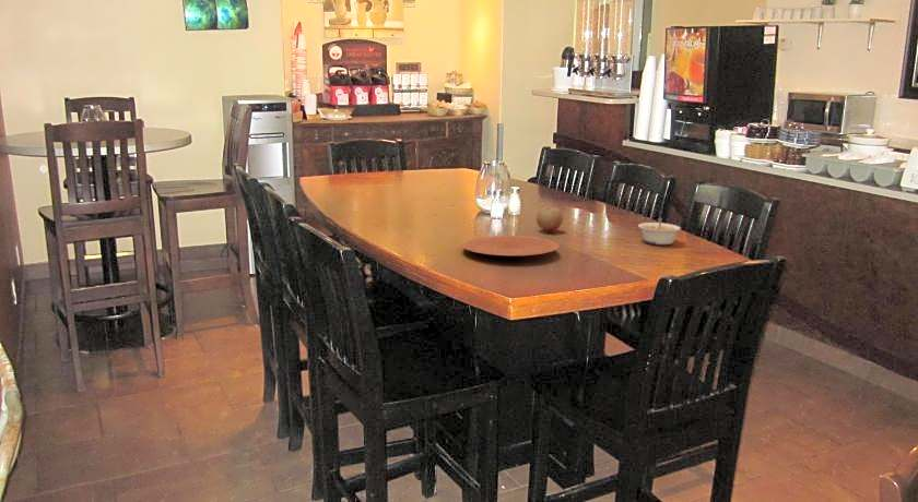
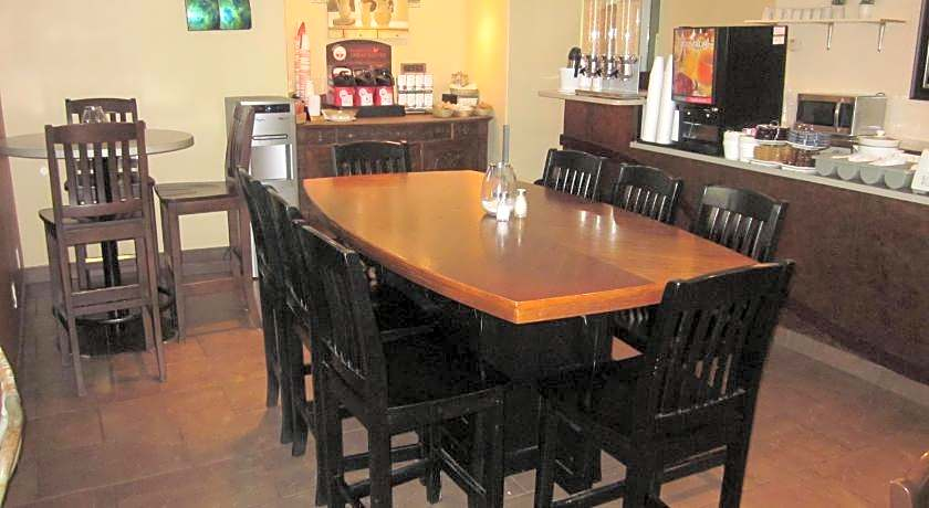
- legume (658, 231)
- plate (509, 249)
- fruit (549, 218)
